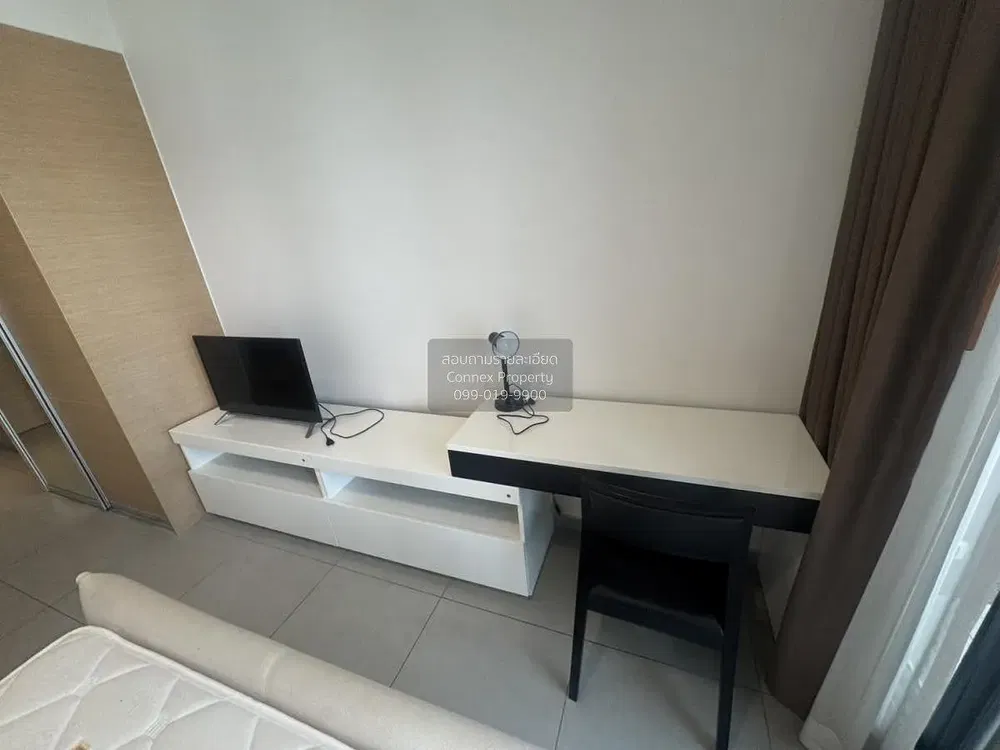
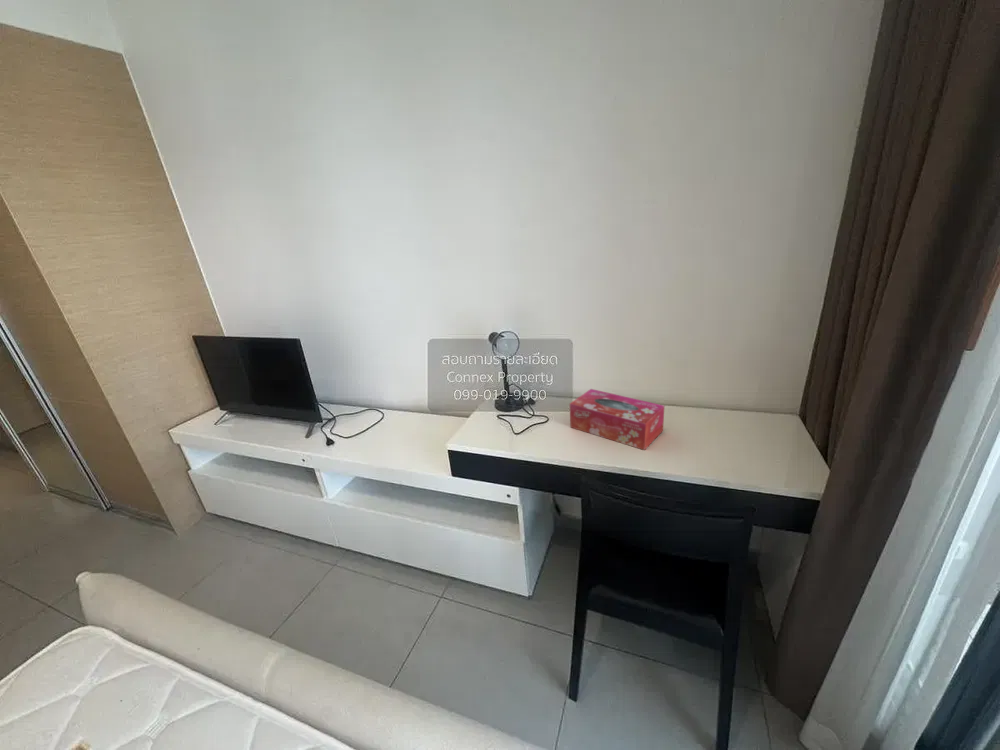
+ tissue box (615, 416)
